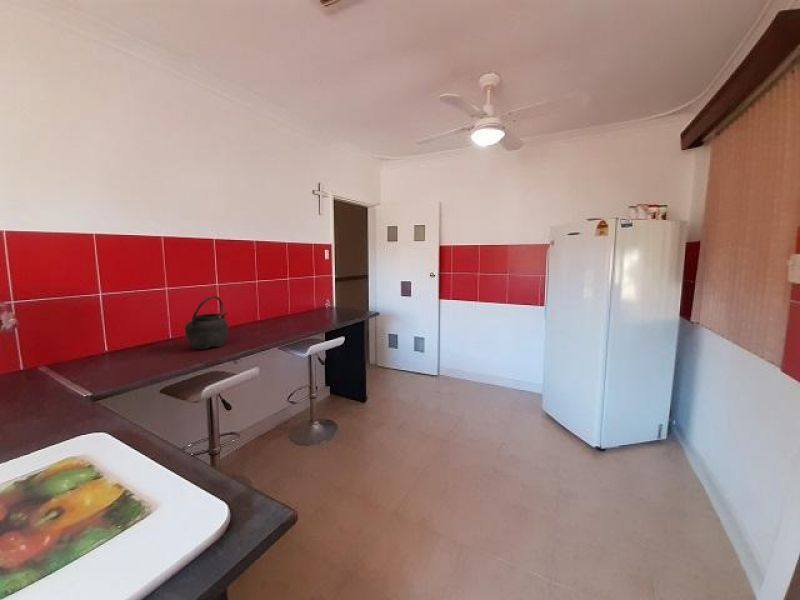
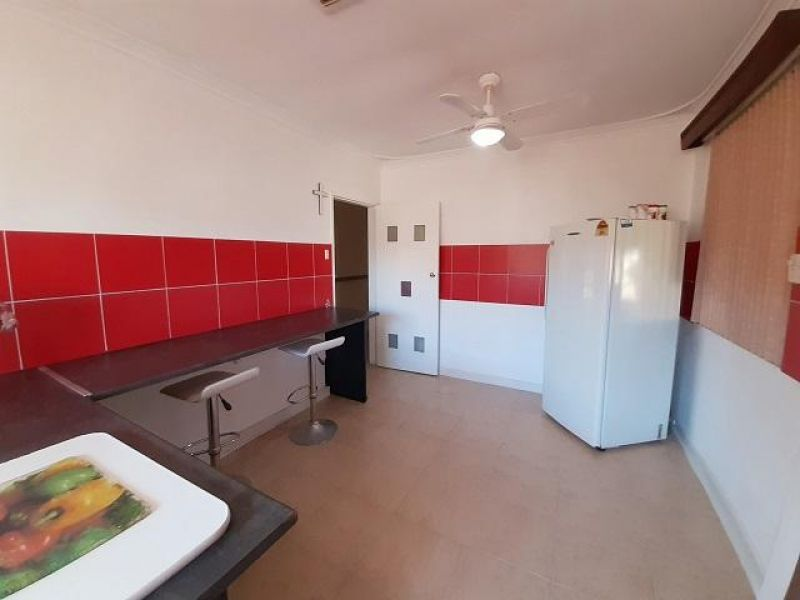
- kettle (211, 320)
